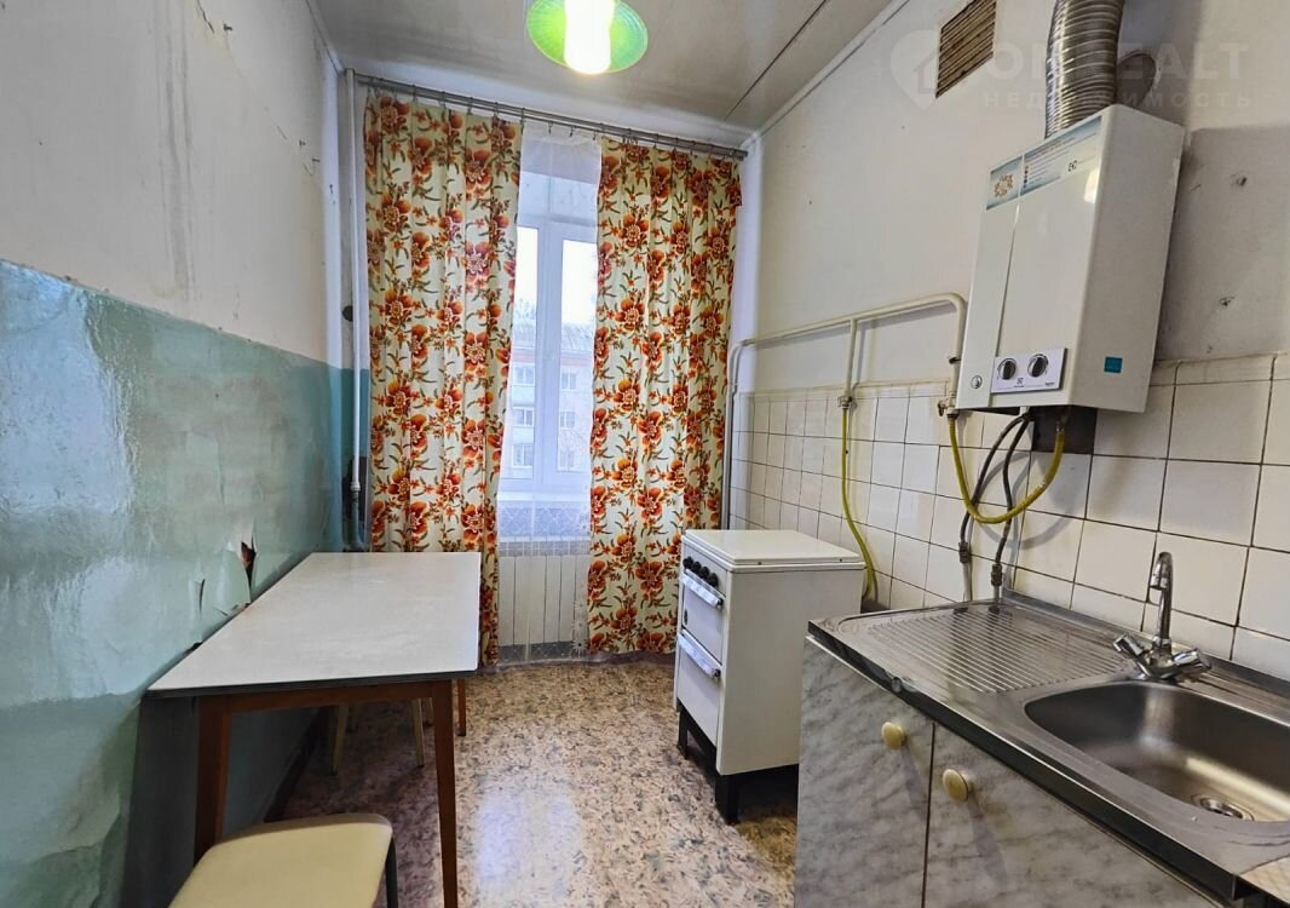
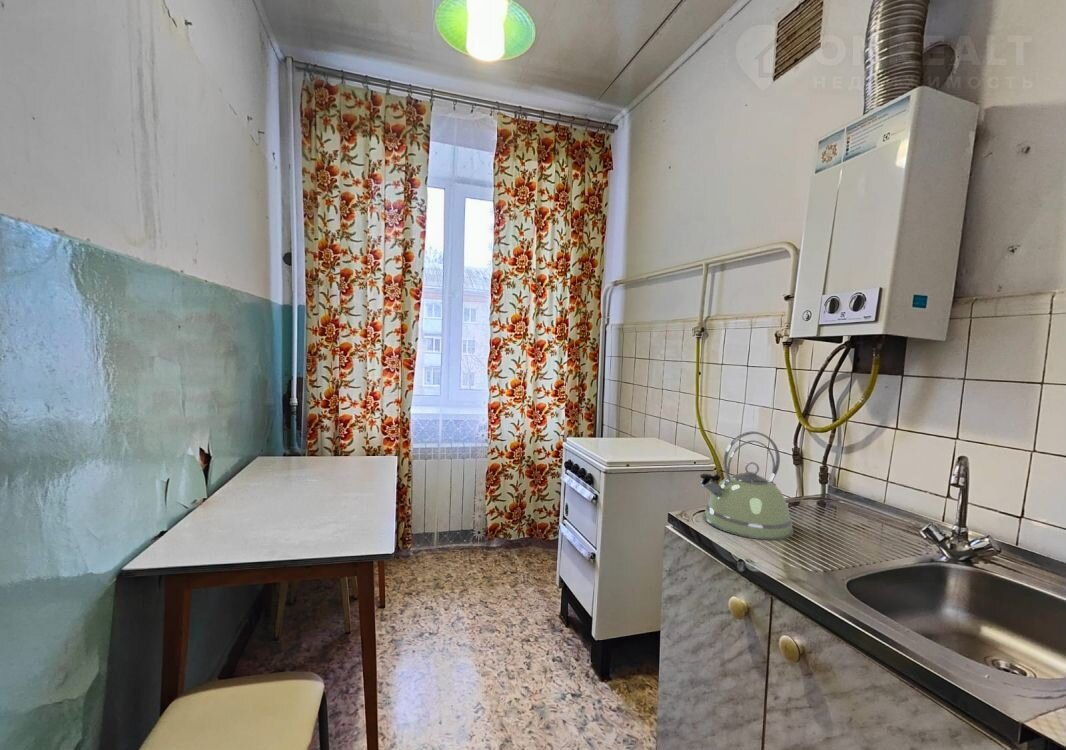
+ kettle (745, 477)
